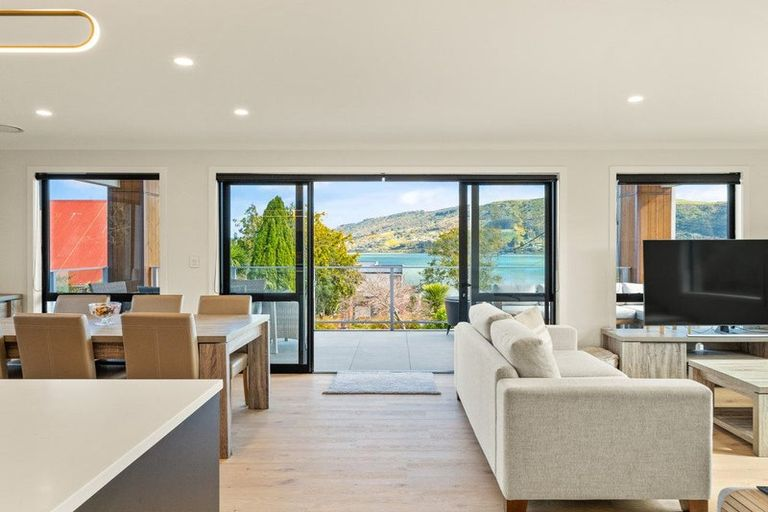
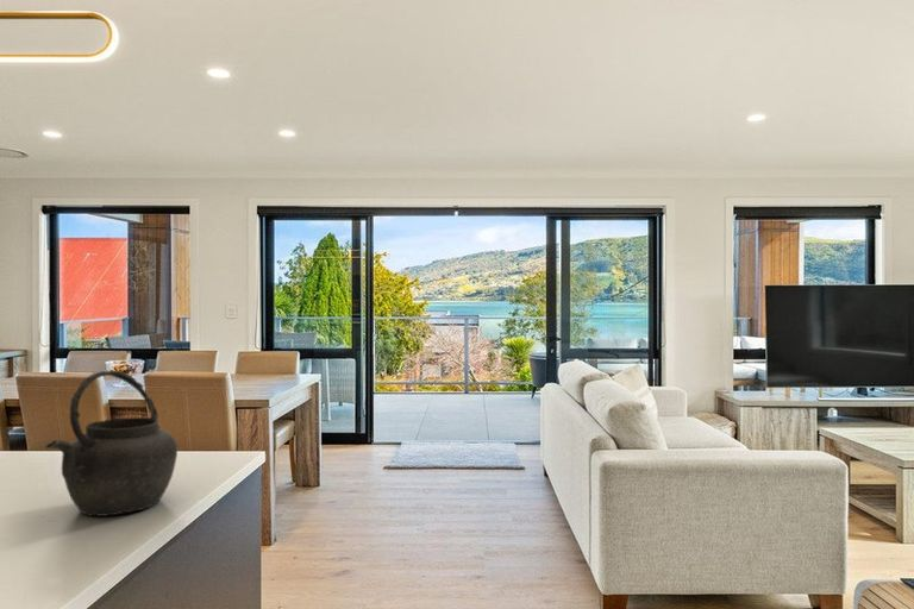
+ kettle (107, 440)
